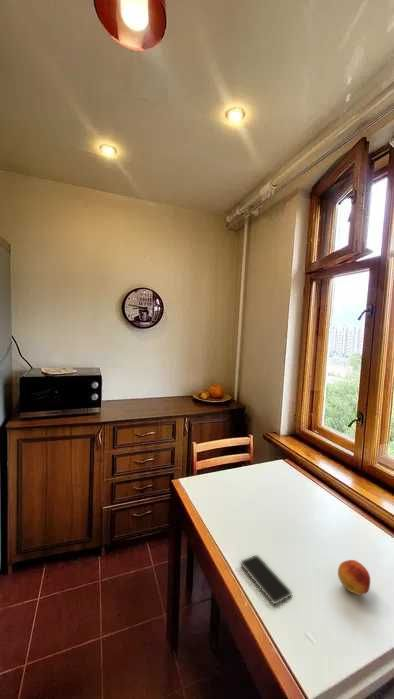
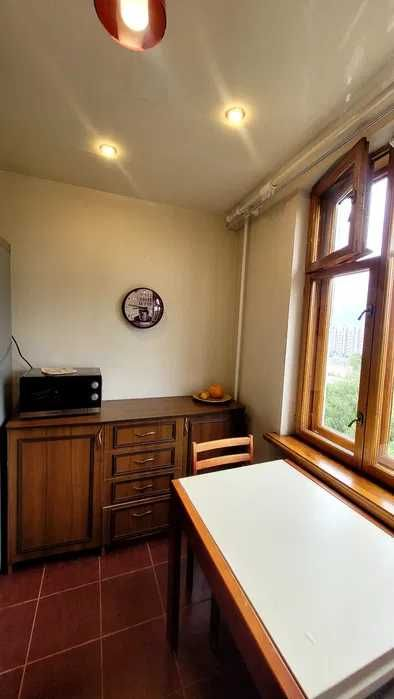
- fruit (353, 576)
- smartphone (264, 577)
